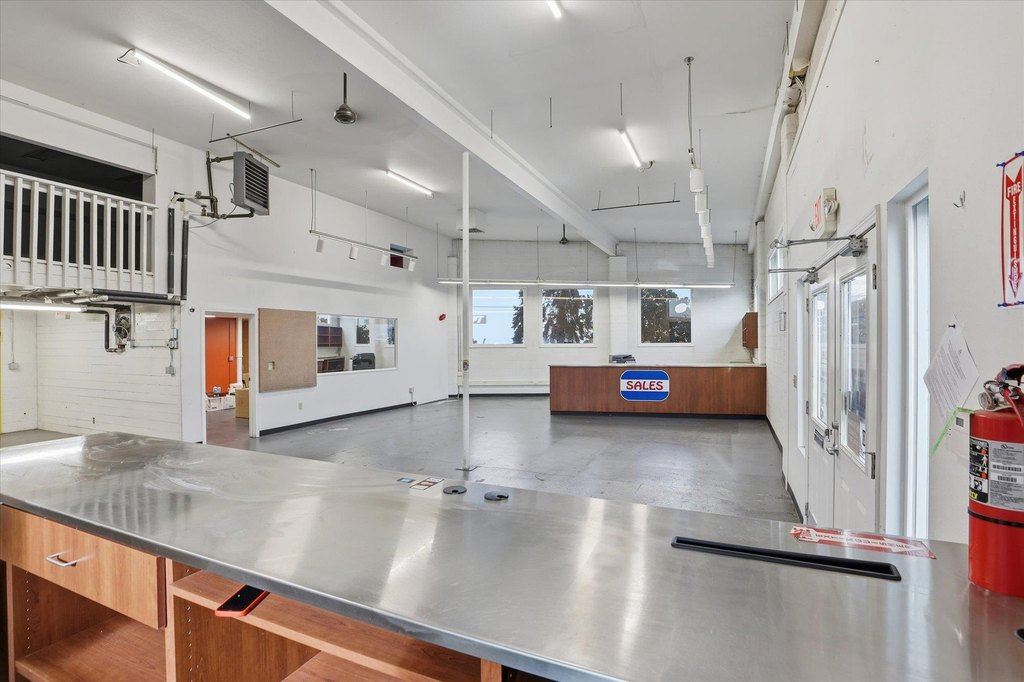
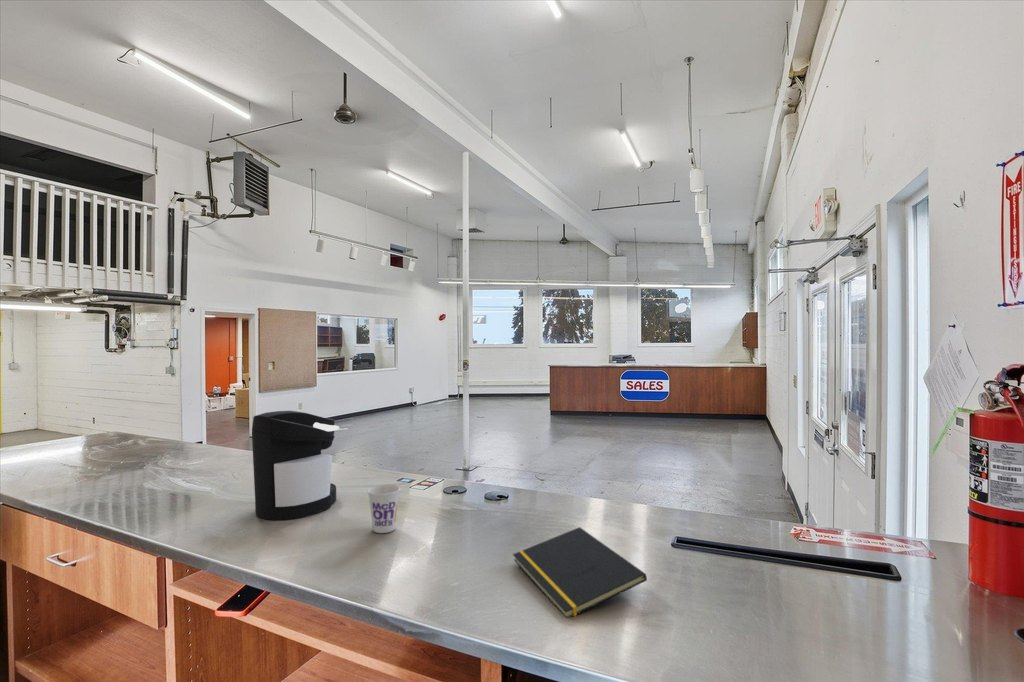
+ cup (384, 509)
+ coffee maker (300, 457)
+ notepad (574, 566)
